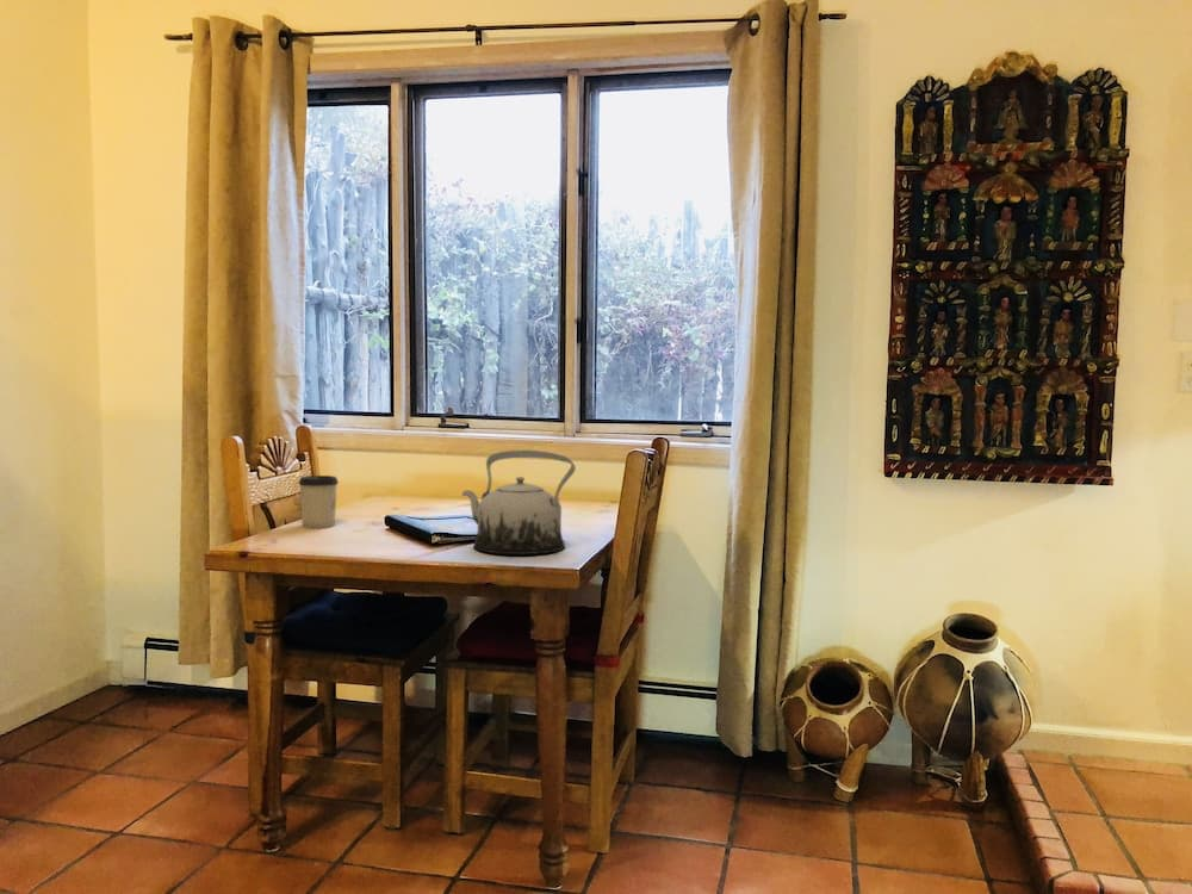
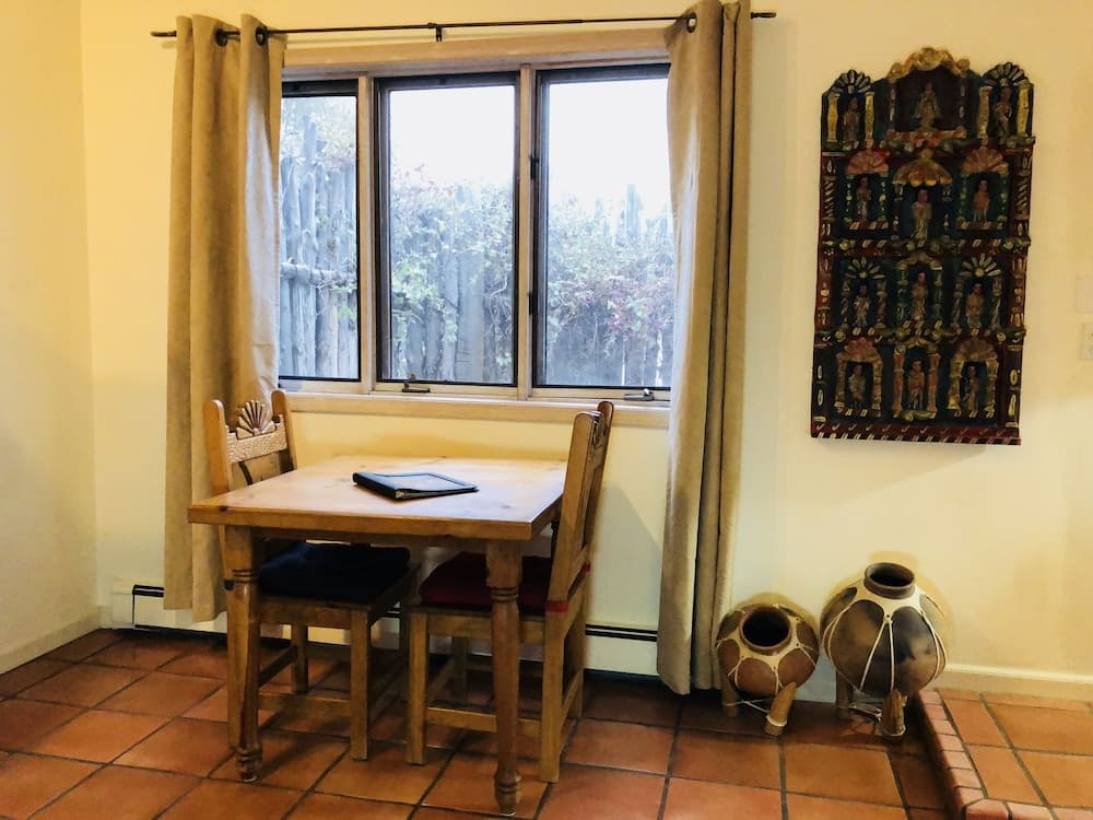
- teapot (511, 498)
- cup (318, 502)
